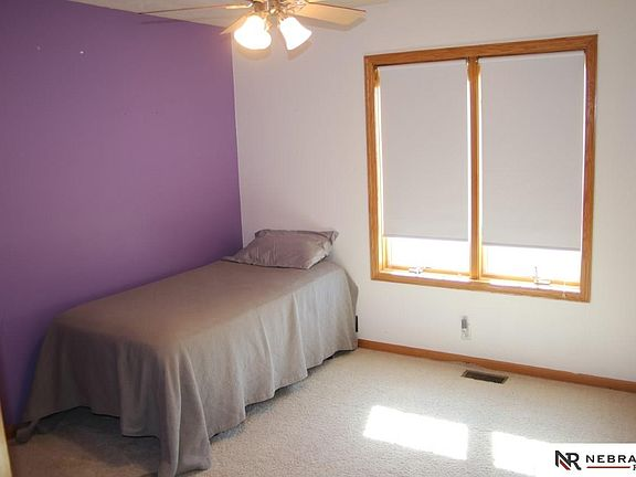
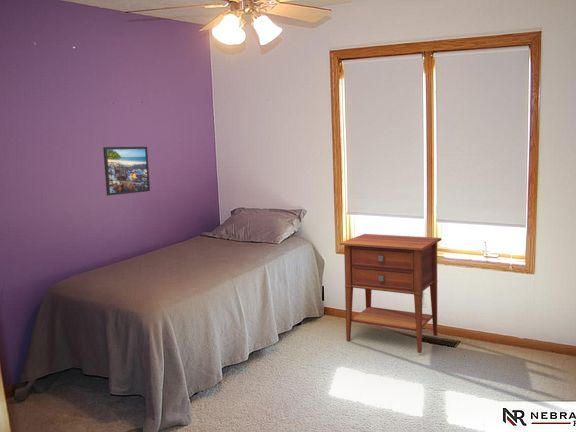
+ nightstand (391, 289)
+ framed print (127, 170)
